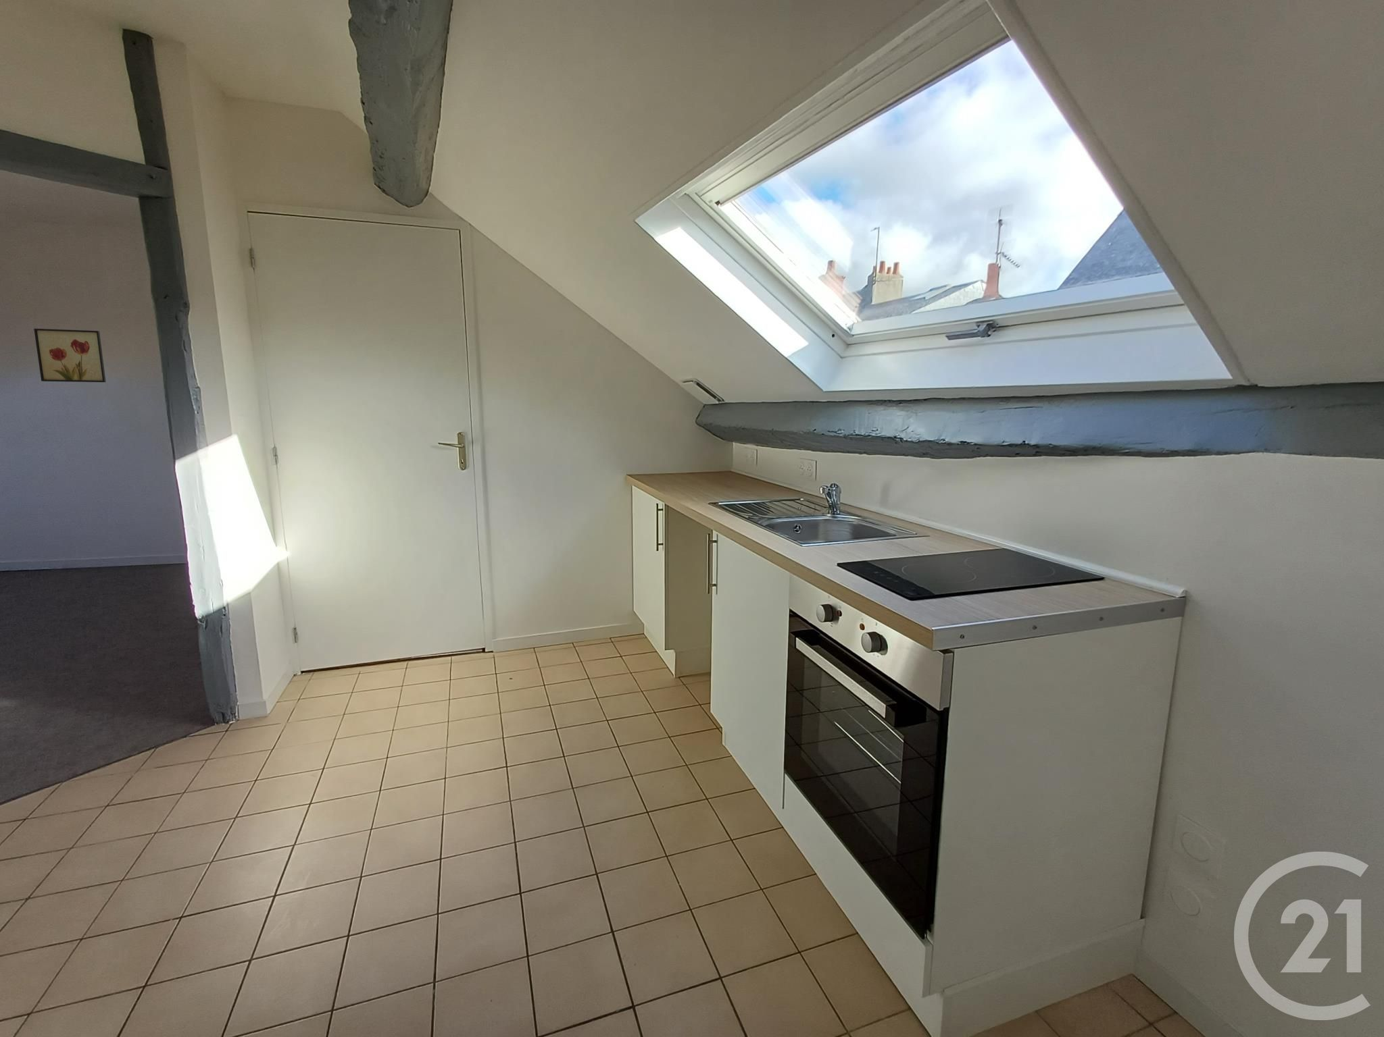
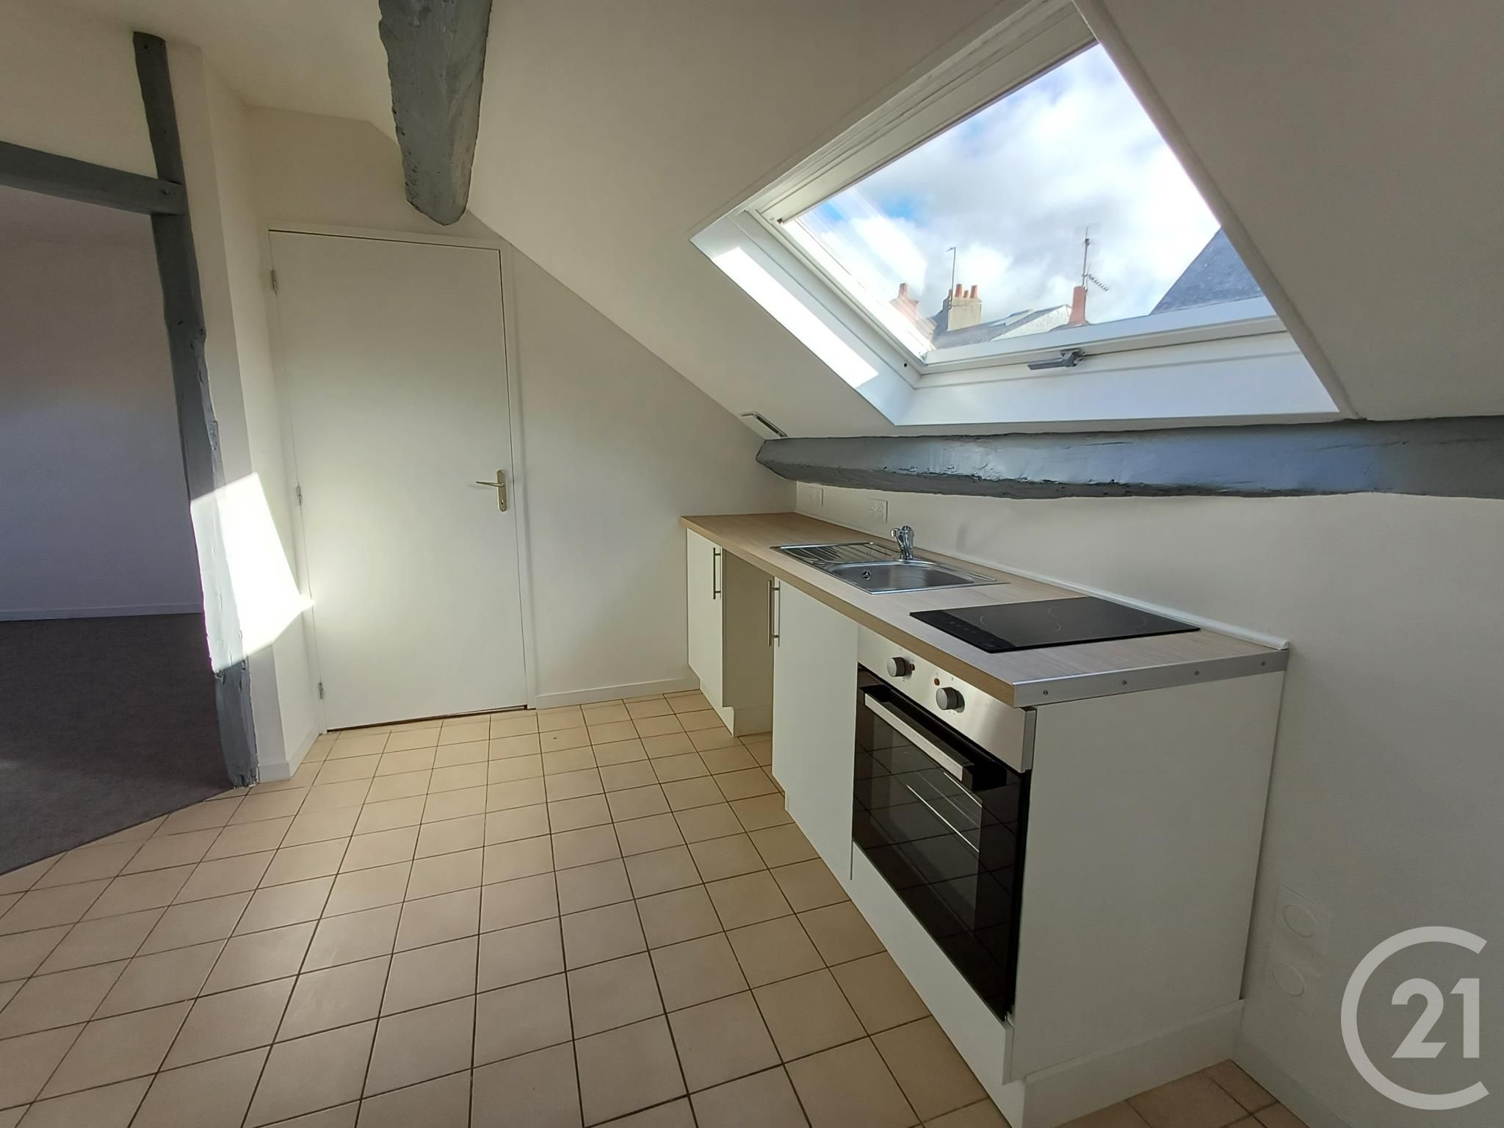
- wall art (71, 356)
